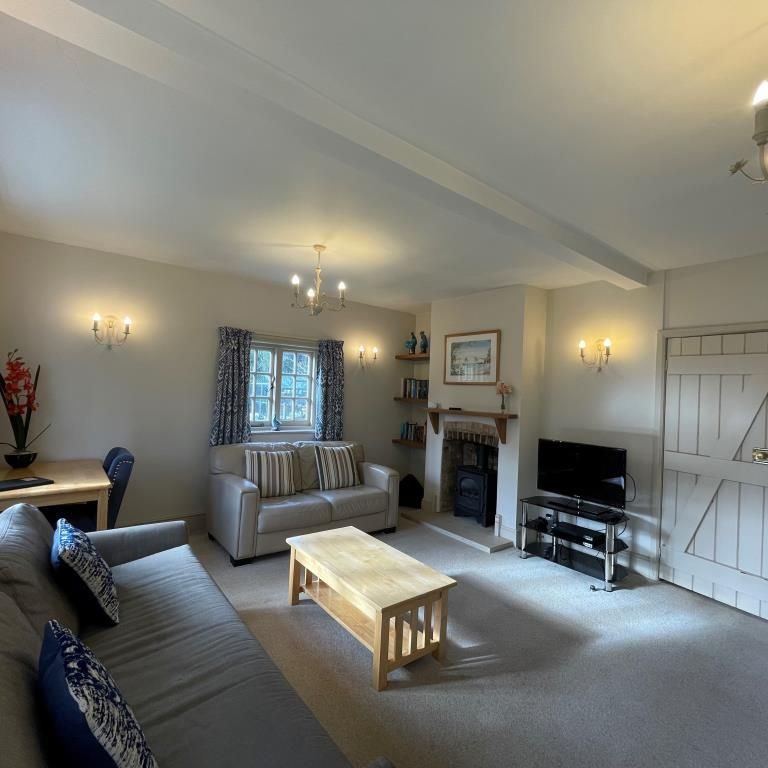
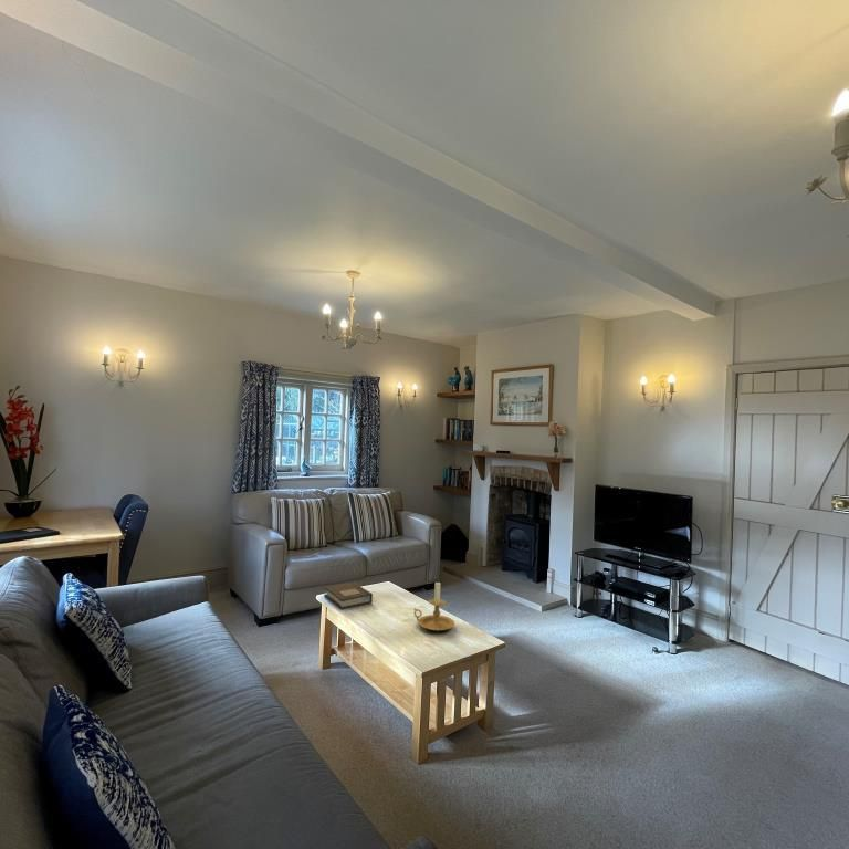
+ candle holder (437, 604)
+ book (347, 594)
